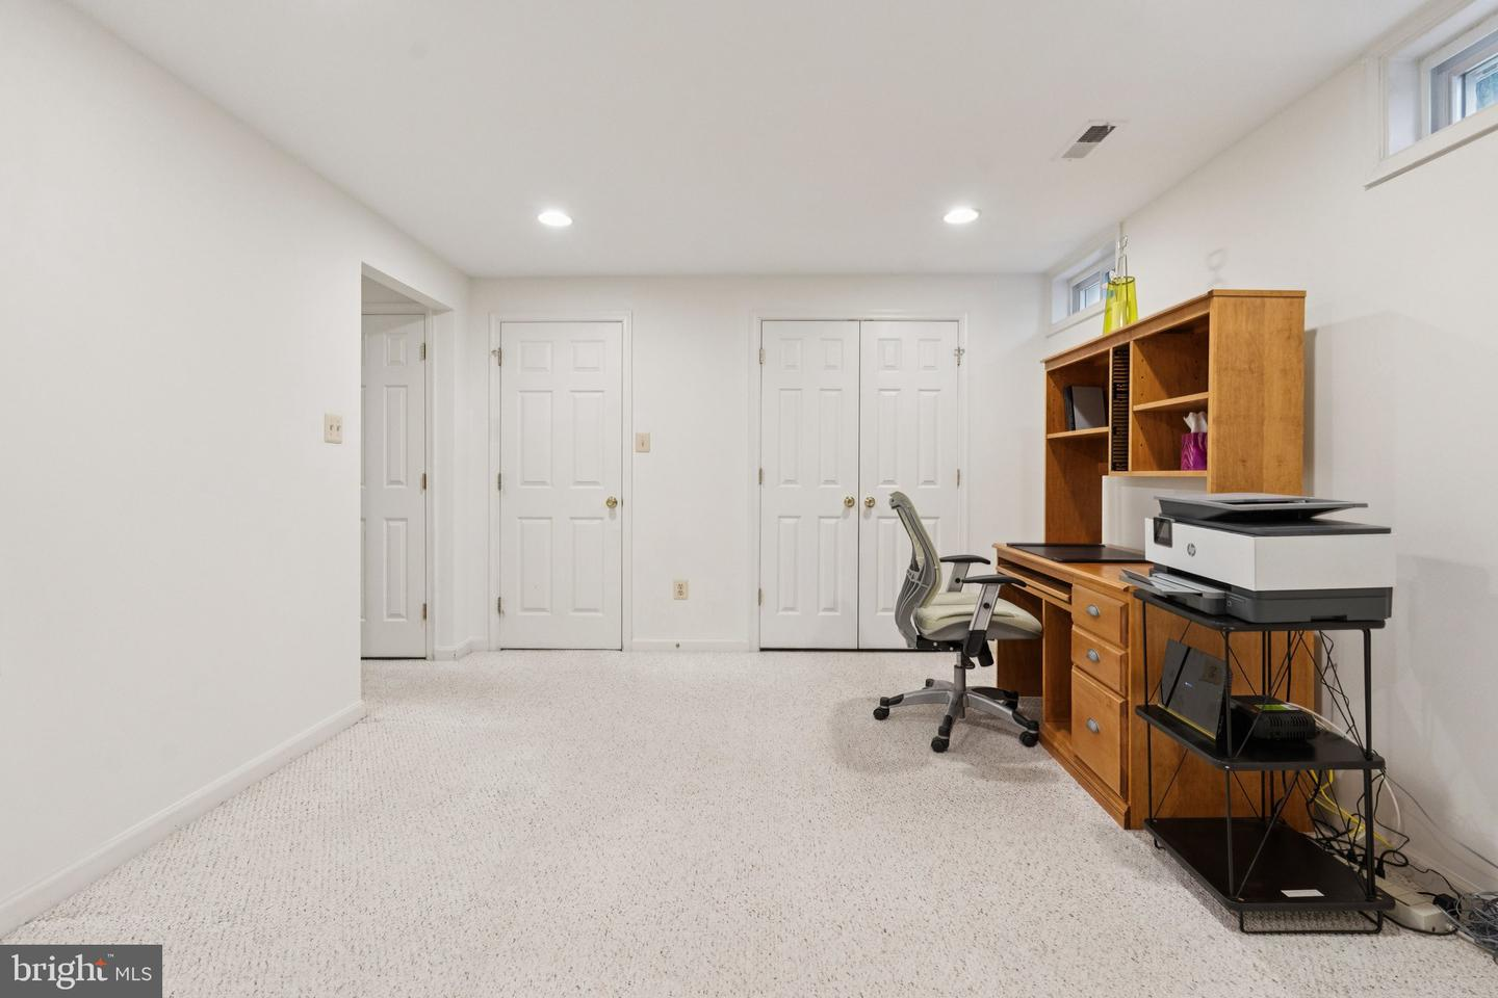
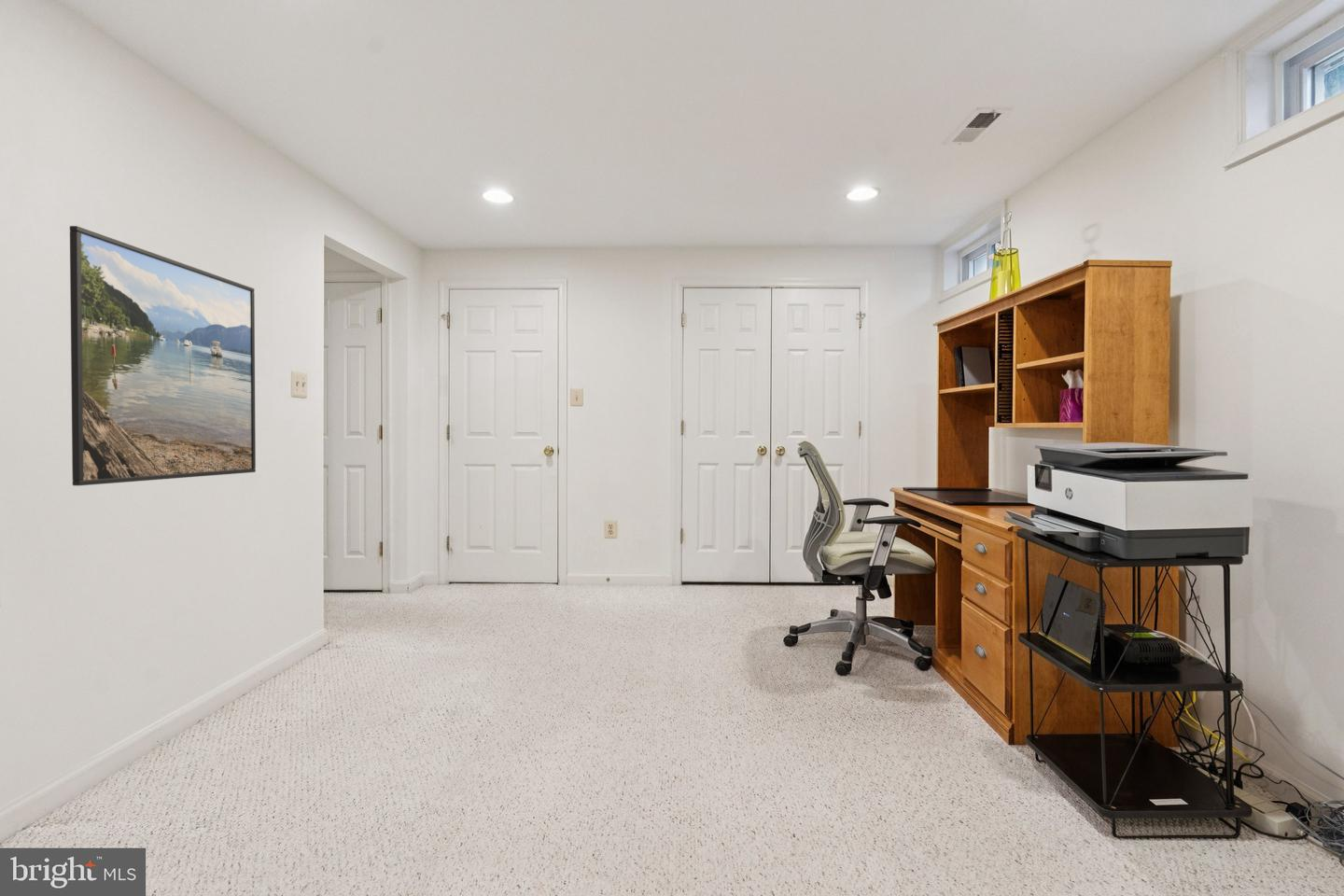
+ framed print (178, 370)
